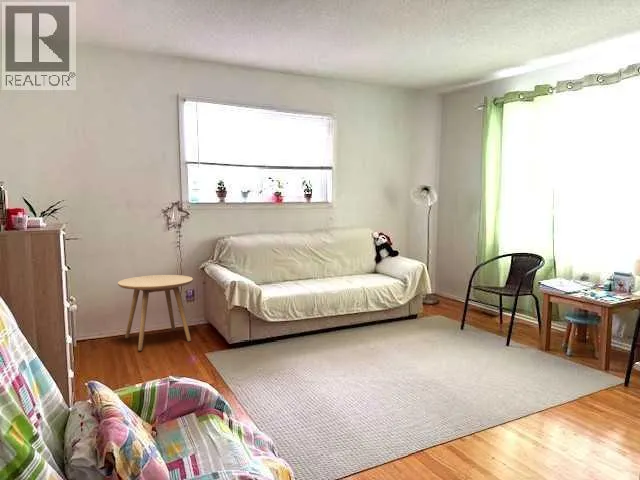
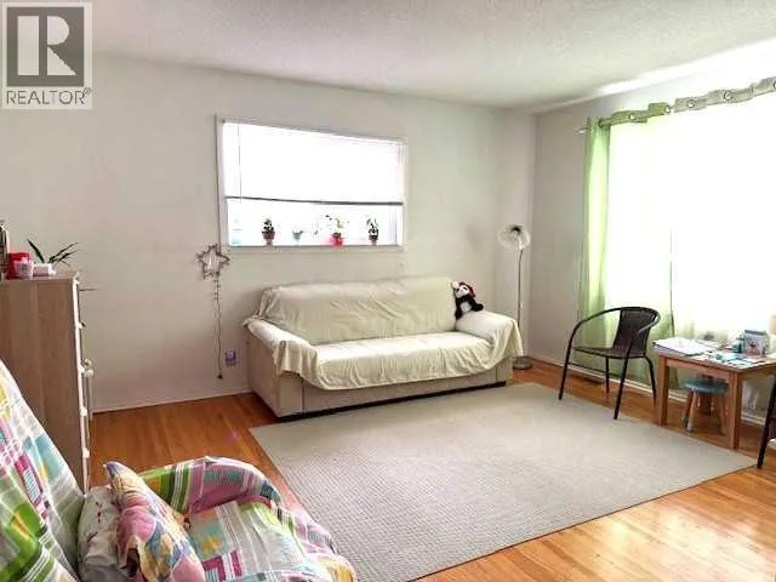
- side table (146, 310)
